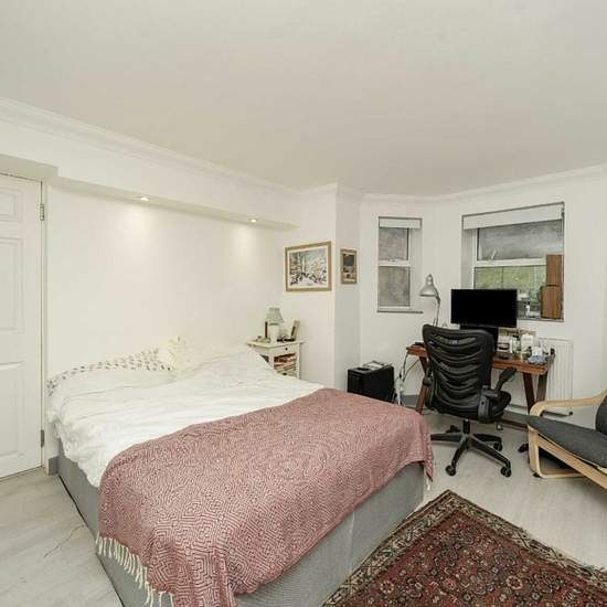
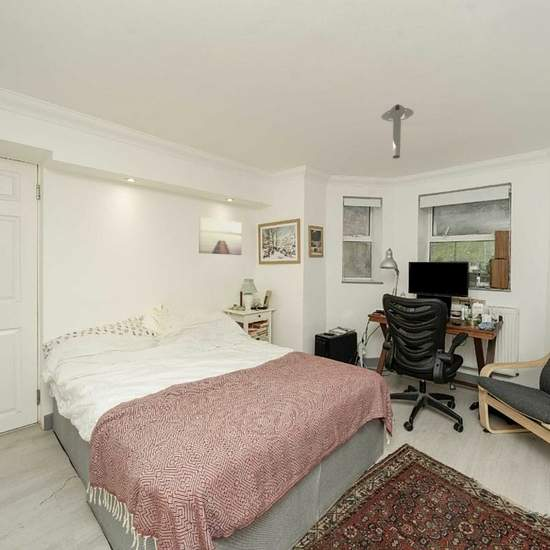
+ wall art (221, 237)
+ ceiling light (396, 131)
